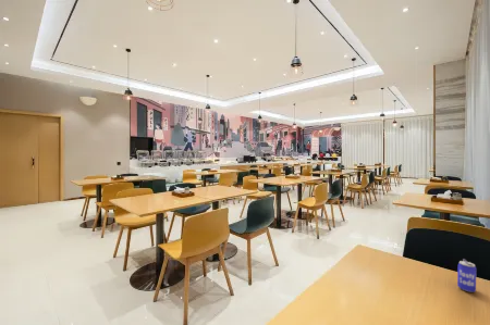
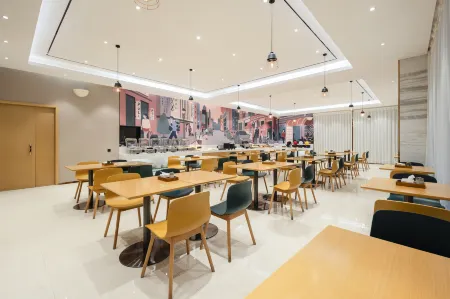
- beer can (466, 274)
